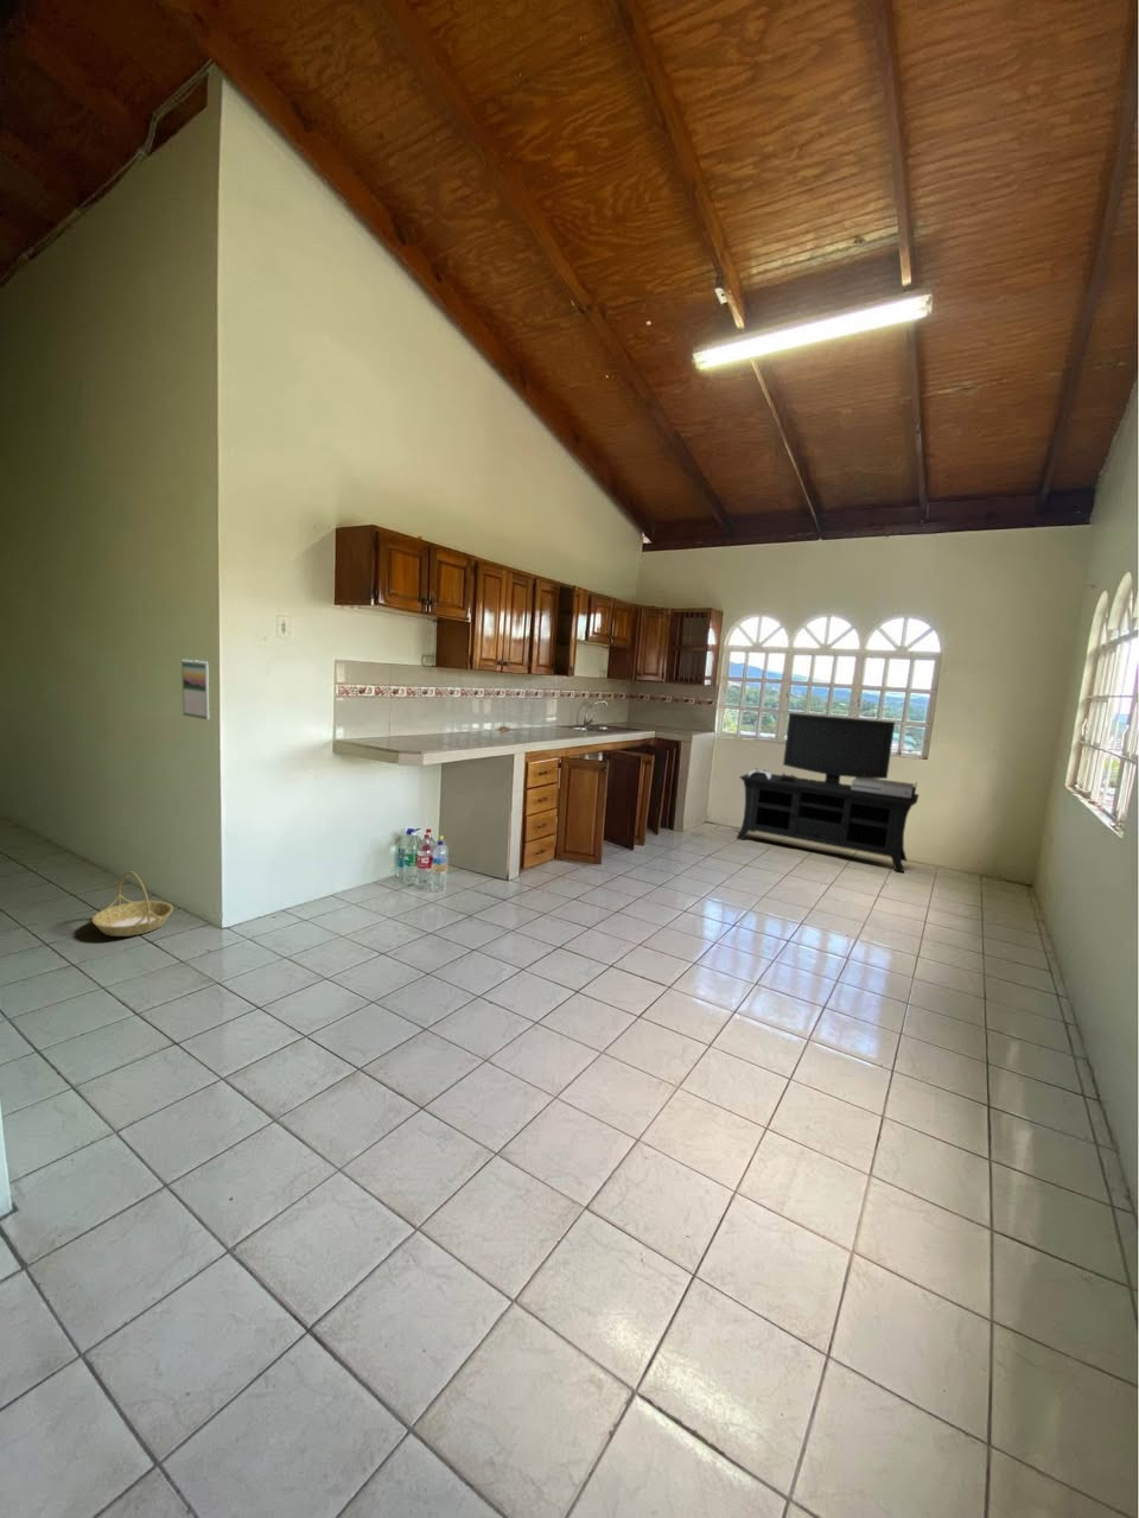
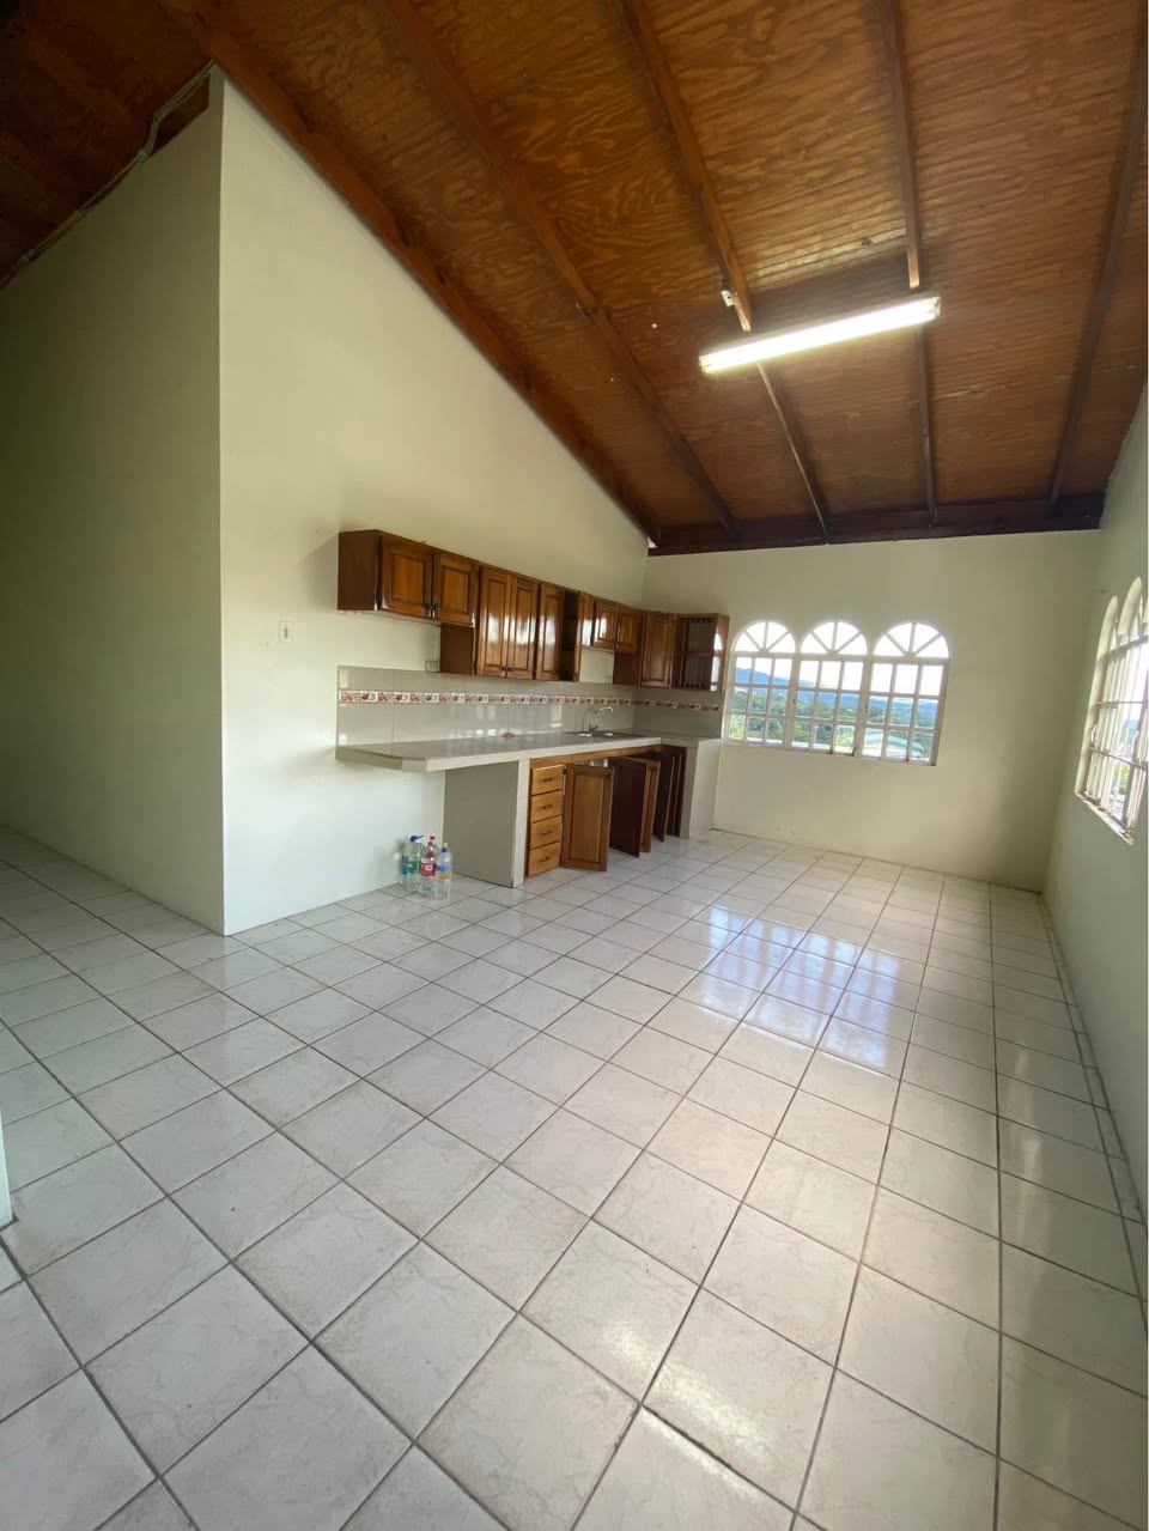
- calendar (195, 688)
- media console (826, 785)
- basket (130, 901)
